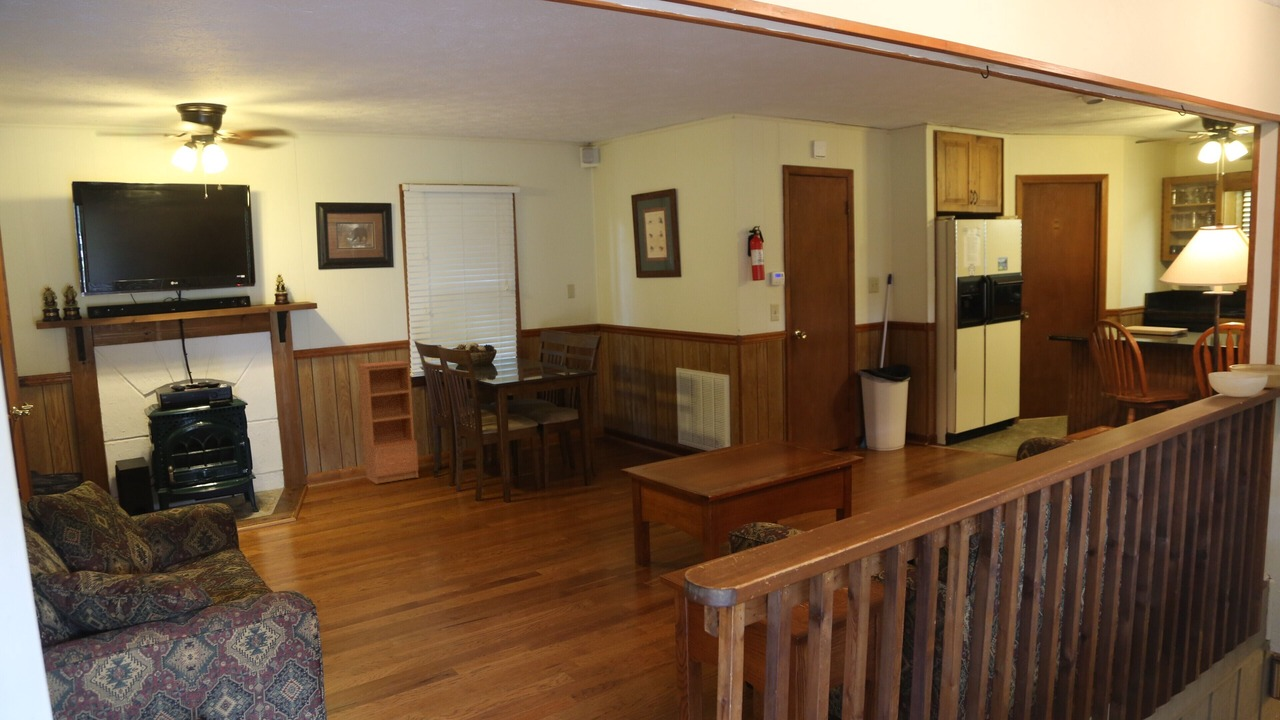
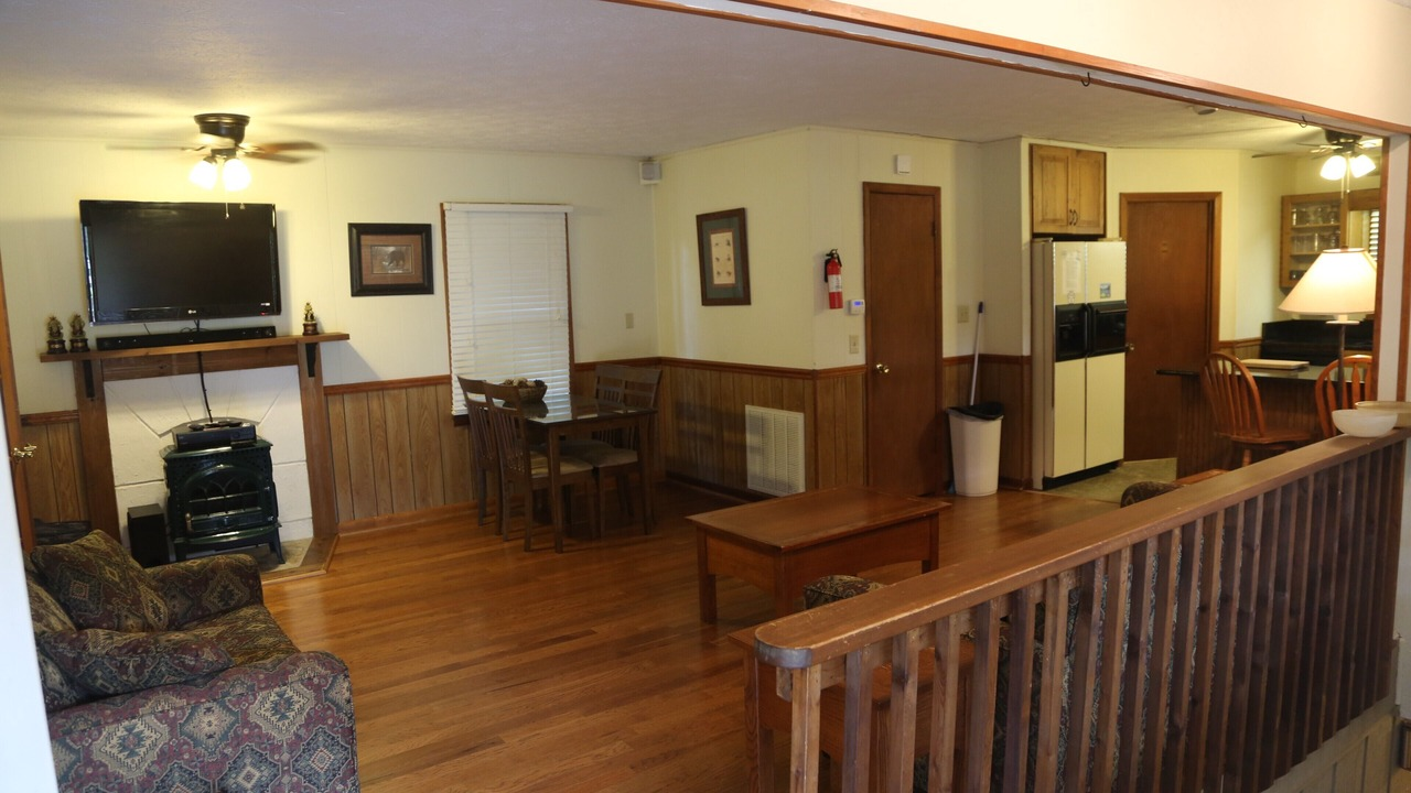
- bookcase (388, 421)
